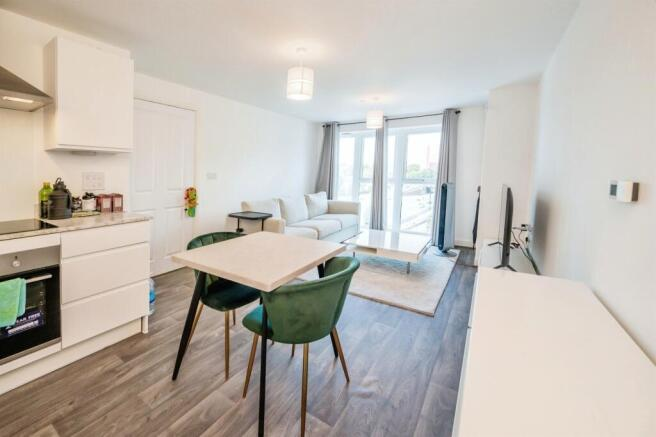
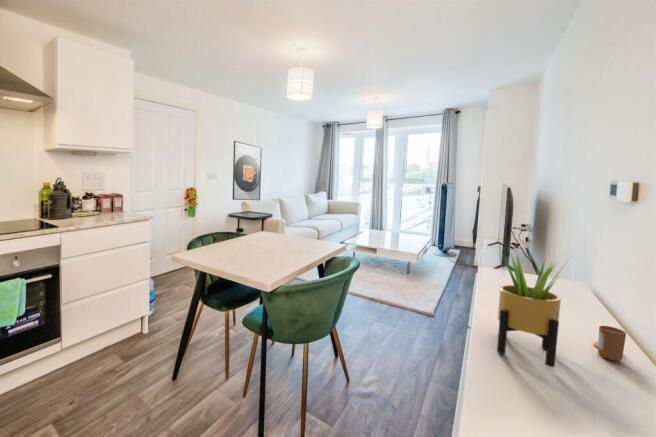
+ candle (609, 339)
+ potted plant (528, 300)
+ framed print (247, 172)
